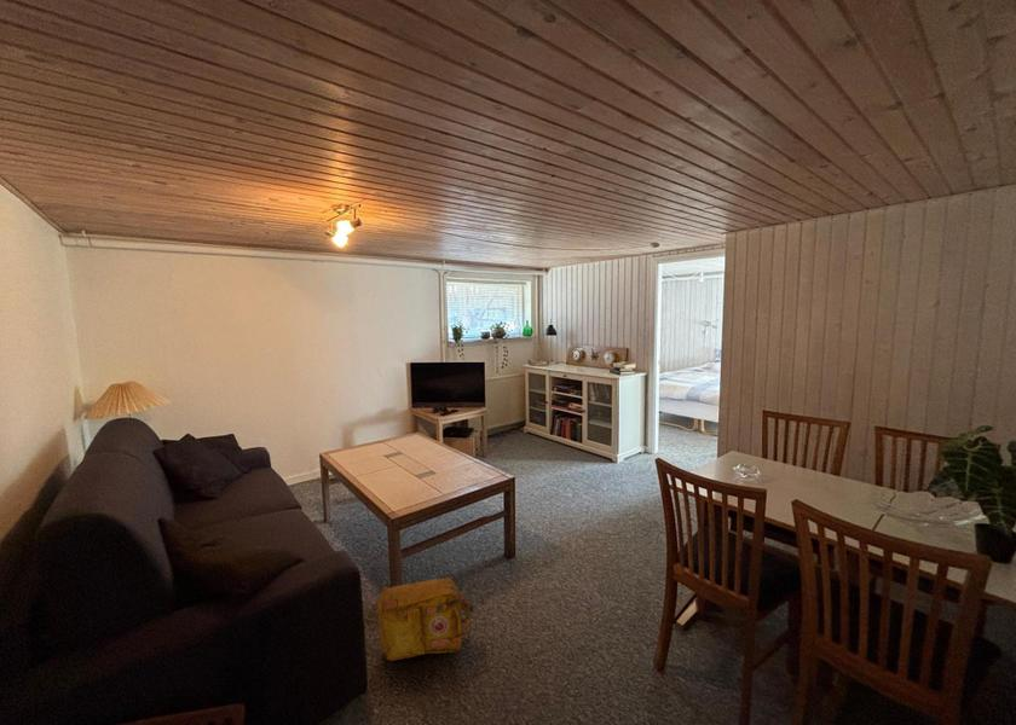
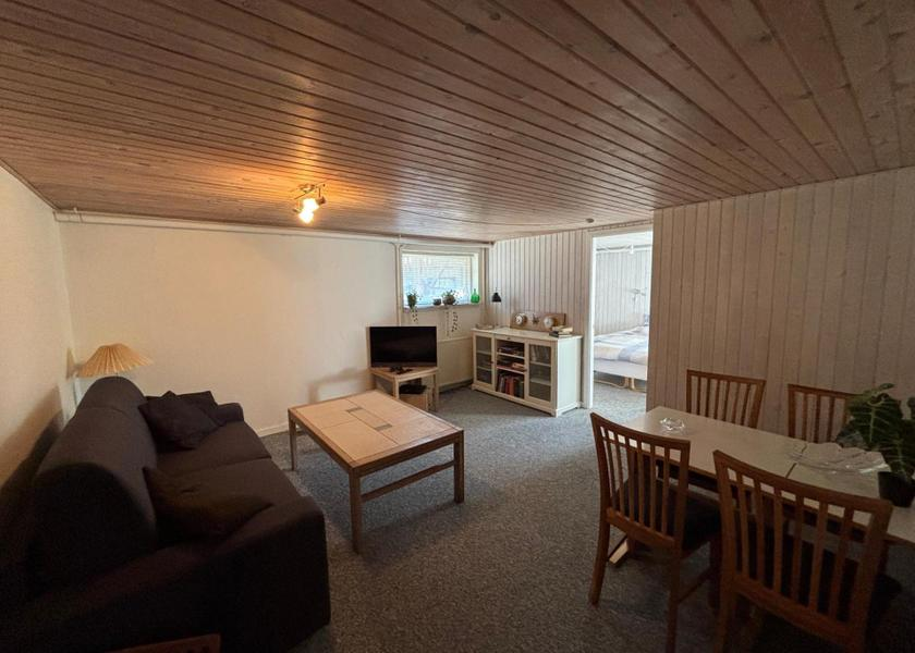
- backpack (426, 615)
